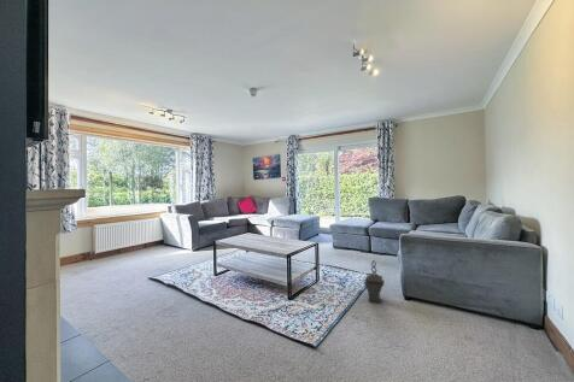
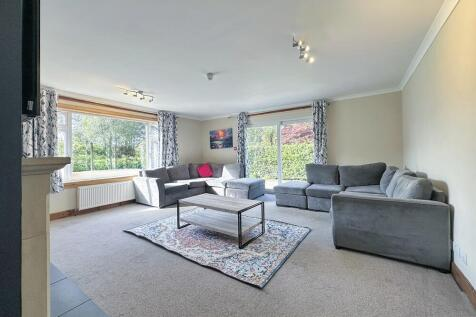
- lantern (374, 280)
